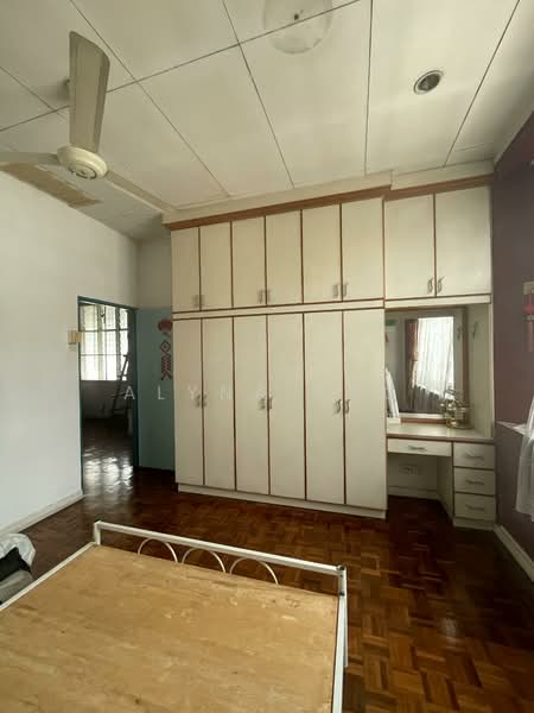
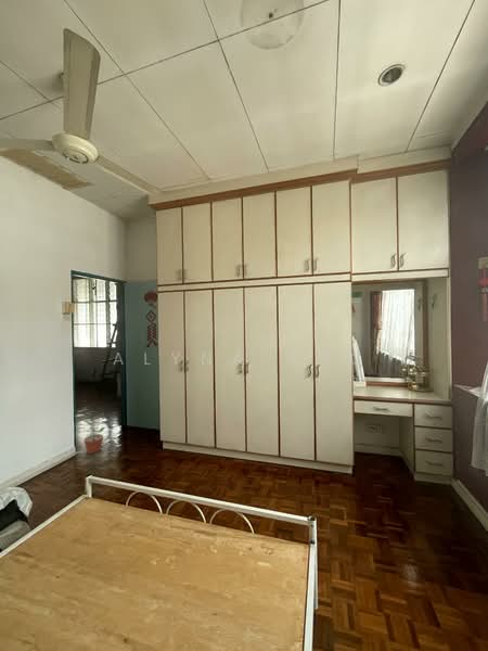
+ potted plant (93, 435)
